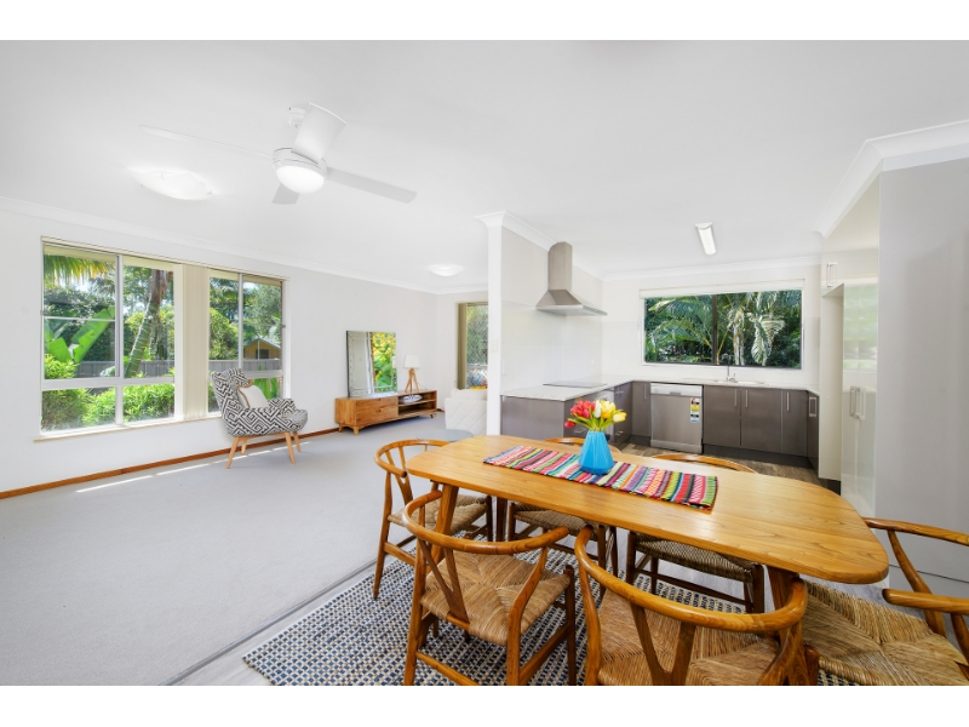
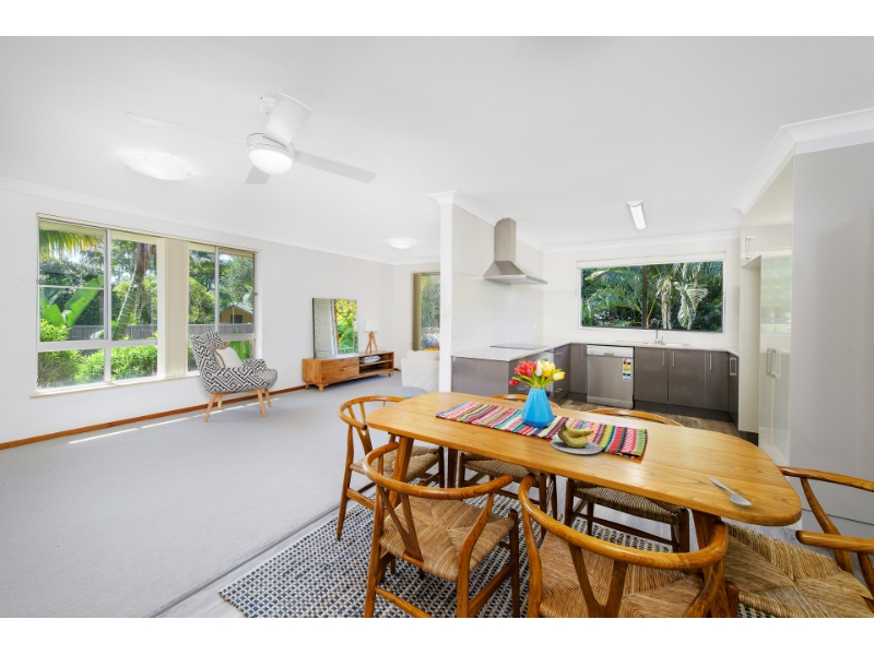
+ spoon (728, 489)
+ banana (575, 433)
